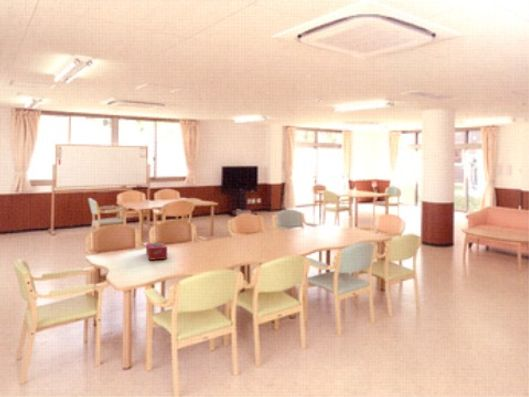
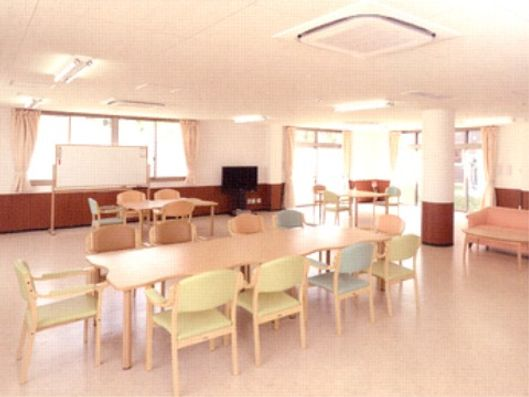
- tissue box (156, 250)
